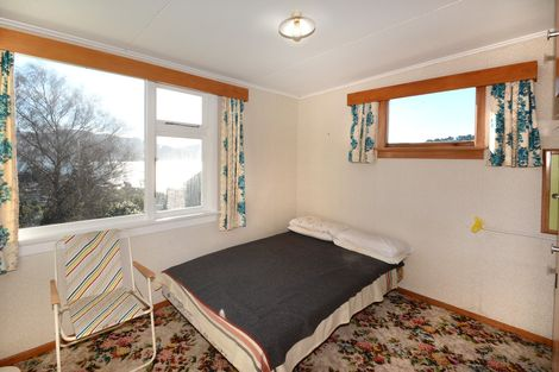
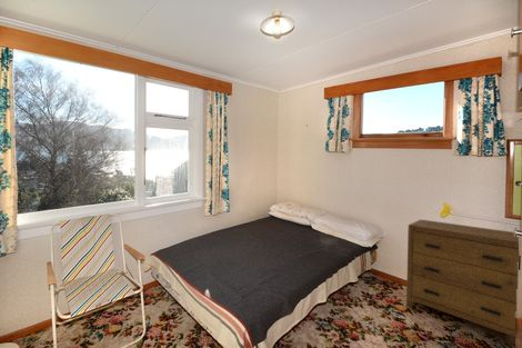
+ dresser (463, 274)
